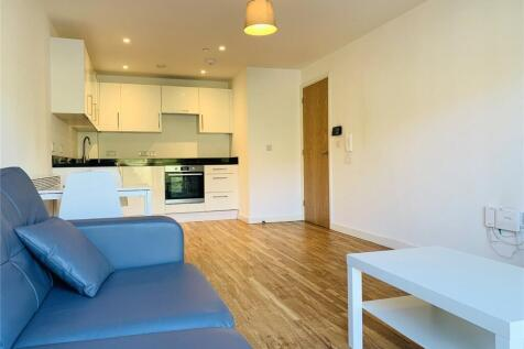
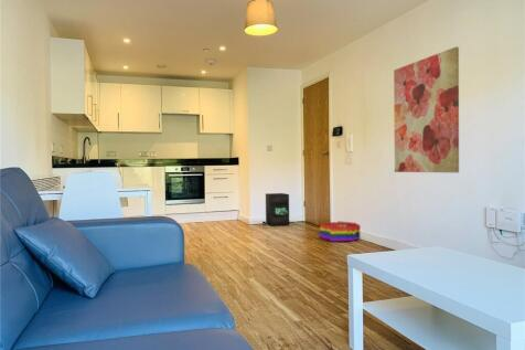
+ storage bin (338, 230)
+ speaker (278, 209)
+ wall art (422, 116)
